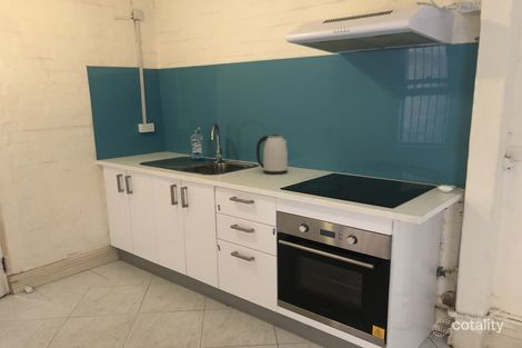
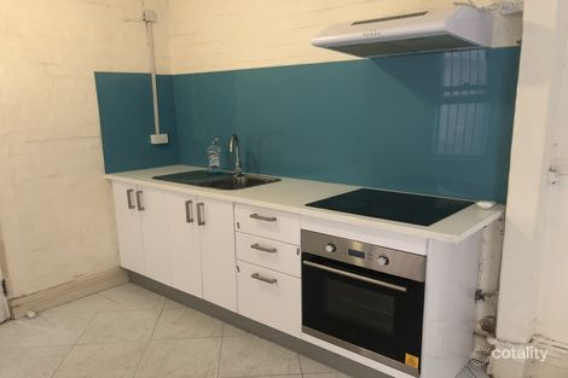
- kettle (271, 152)
